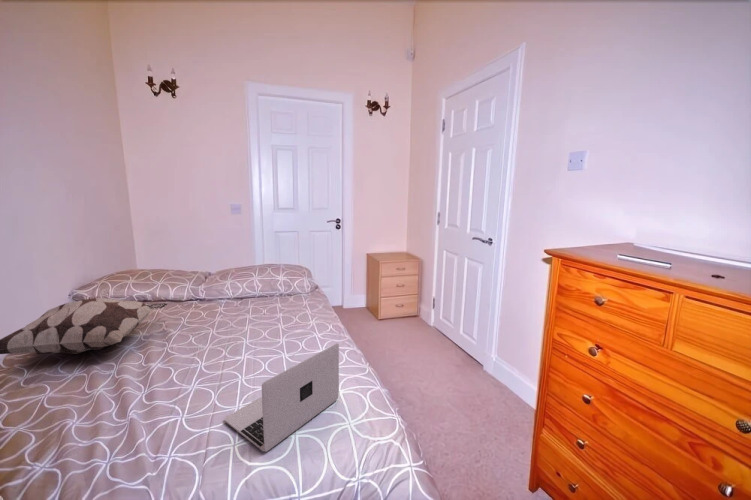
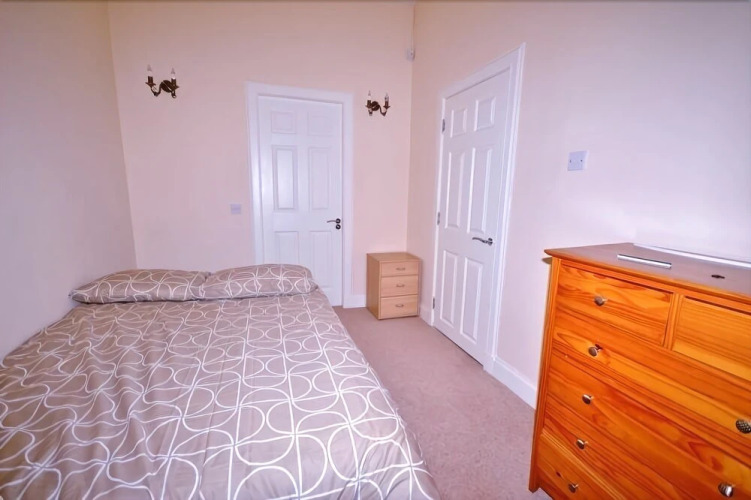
- decorative pillow (91, 323)
- laptop (283, 380)
